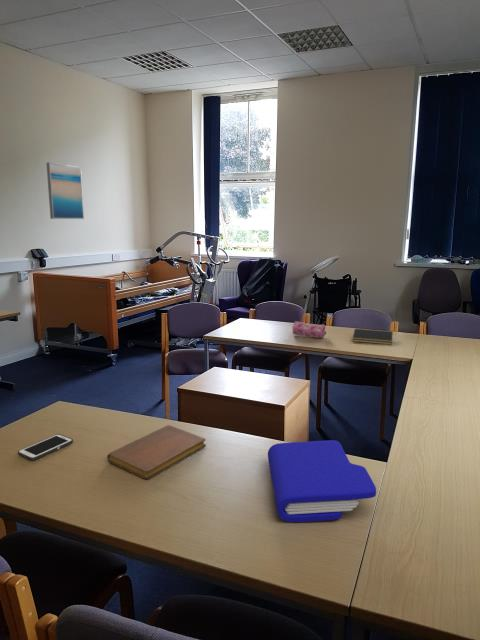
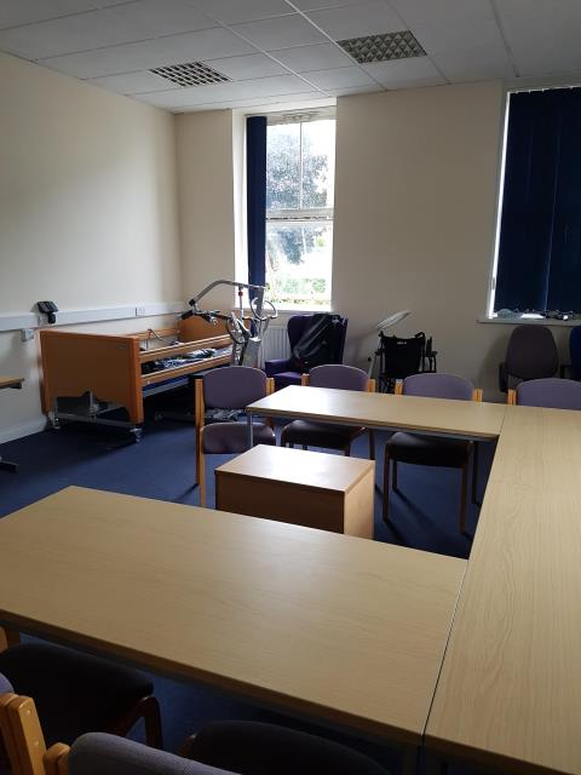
- wall art (66, 192)
- cell phone (46, 446)
- notebook (158, 449)
- file folder (315, 476)
- pencil case (308, 329)
- notepad (372, 336)
